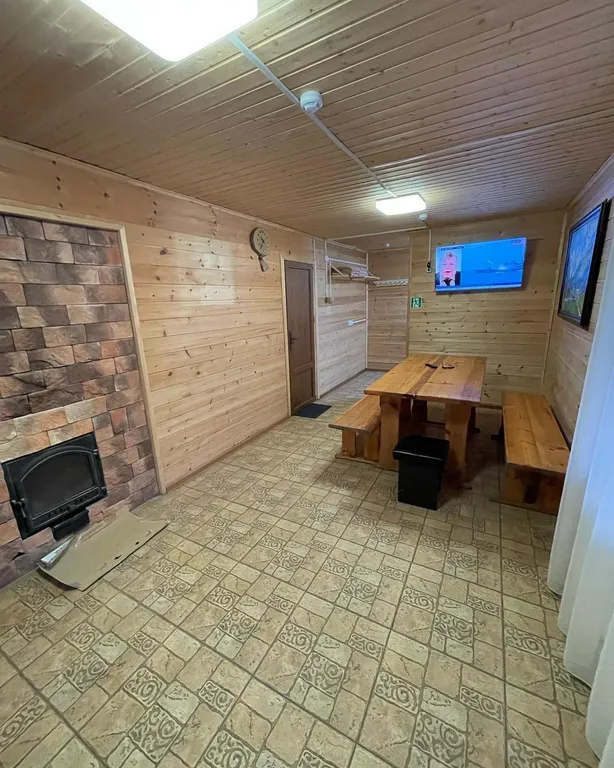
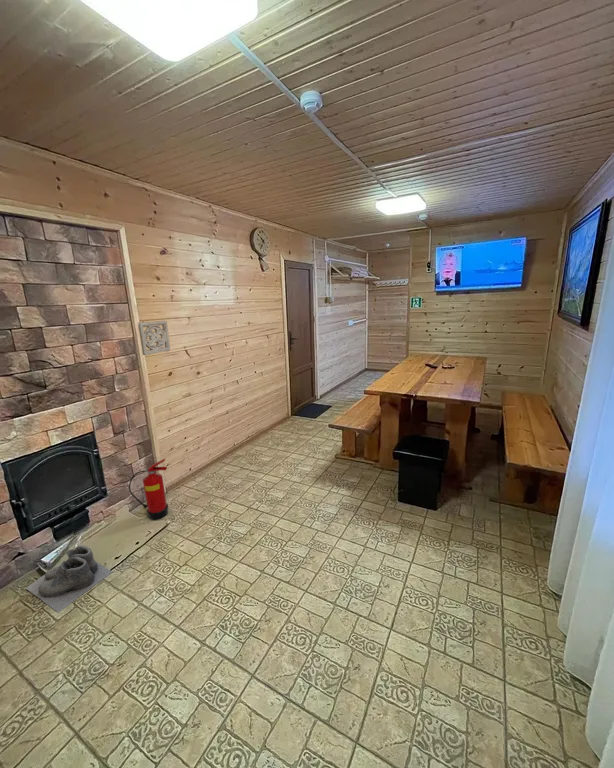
+ fire extinguisher (151, 489)
+ boots (66, 567)
+ wall ornament (154, 337)
